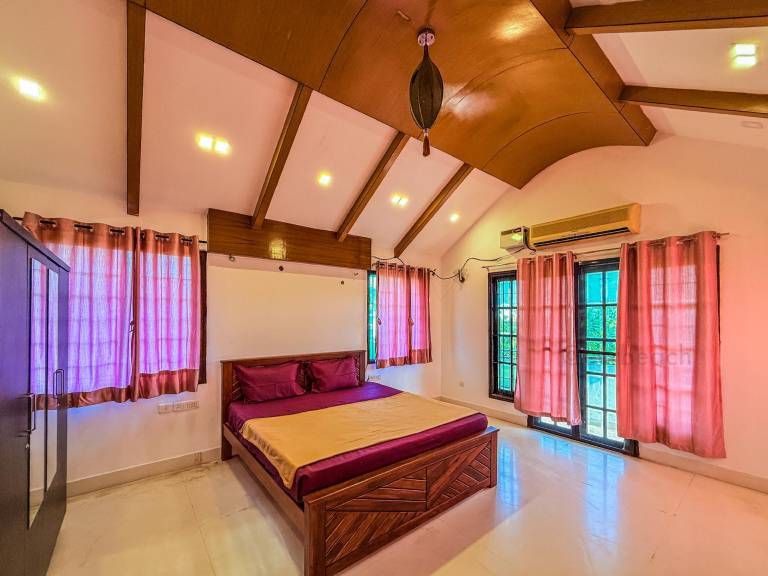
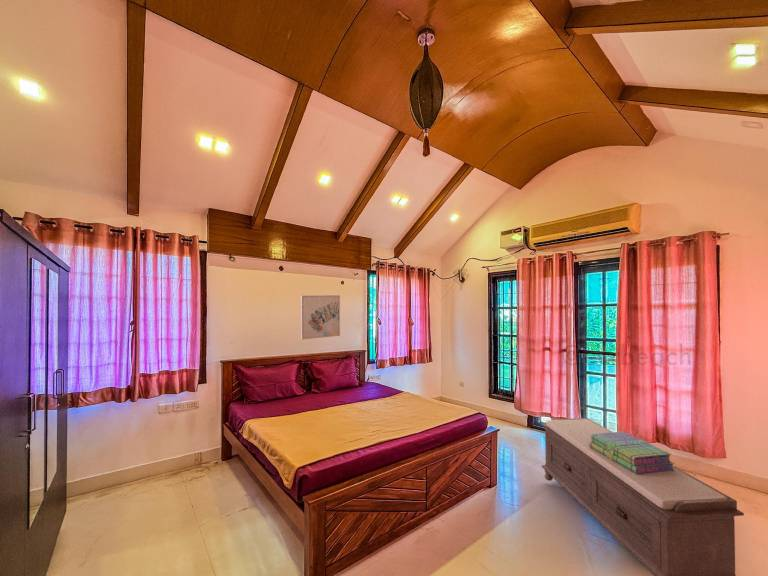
+ wall art (321, 316)
+ bench (617, 486)
+ stack of books (628, 450)
